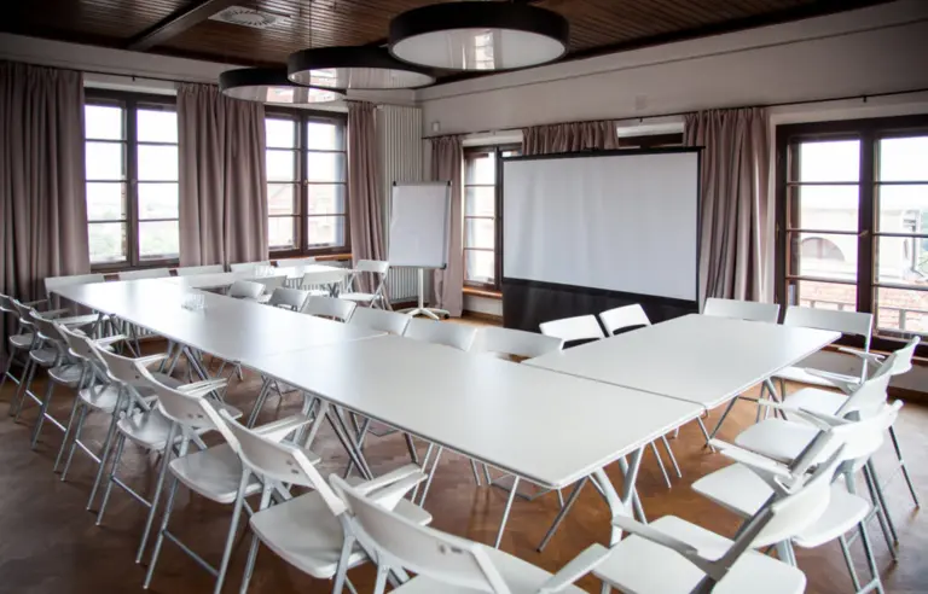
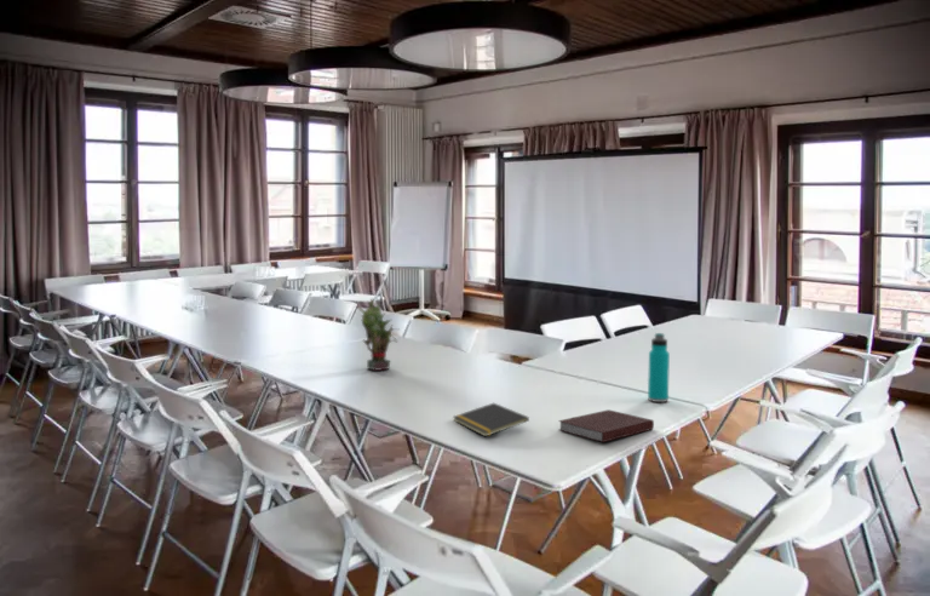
+ water bottle (659, 367)
+ potted plant (378, 333)
+ notebook (605, 424)
+ notepad (489, 418)
